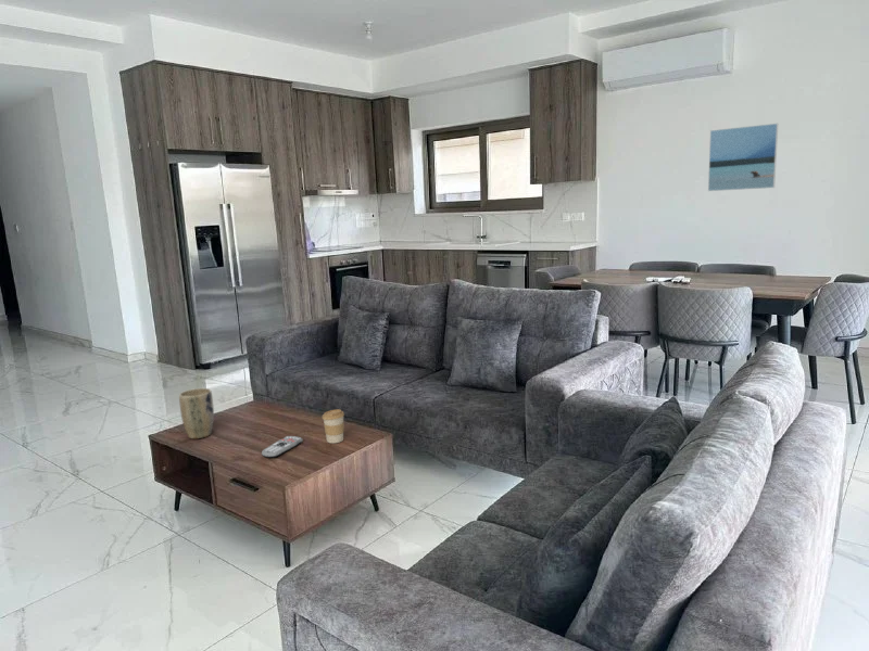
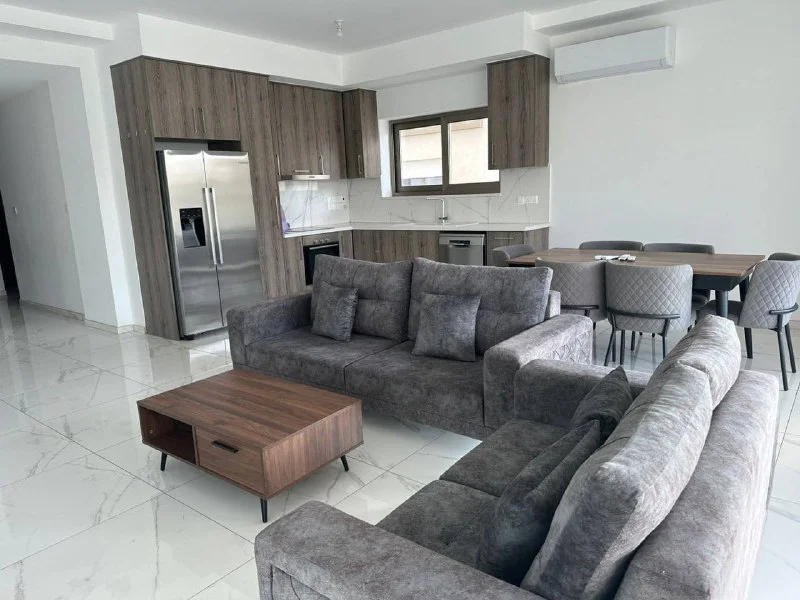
- plant pot (198, 413)
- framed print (741, 158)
- coffee cup (333, 425)
- remote control (281, 446)
